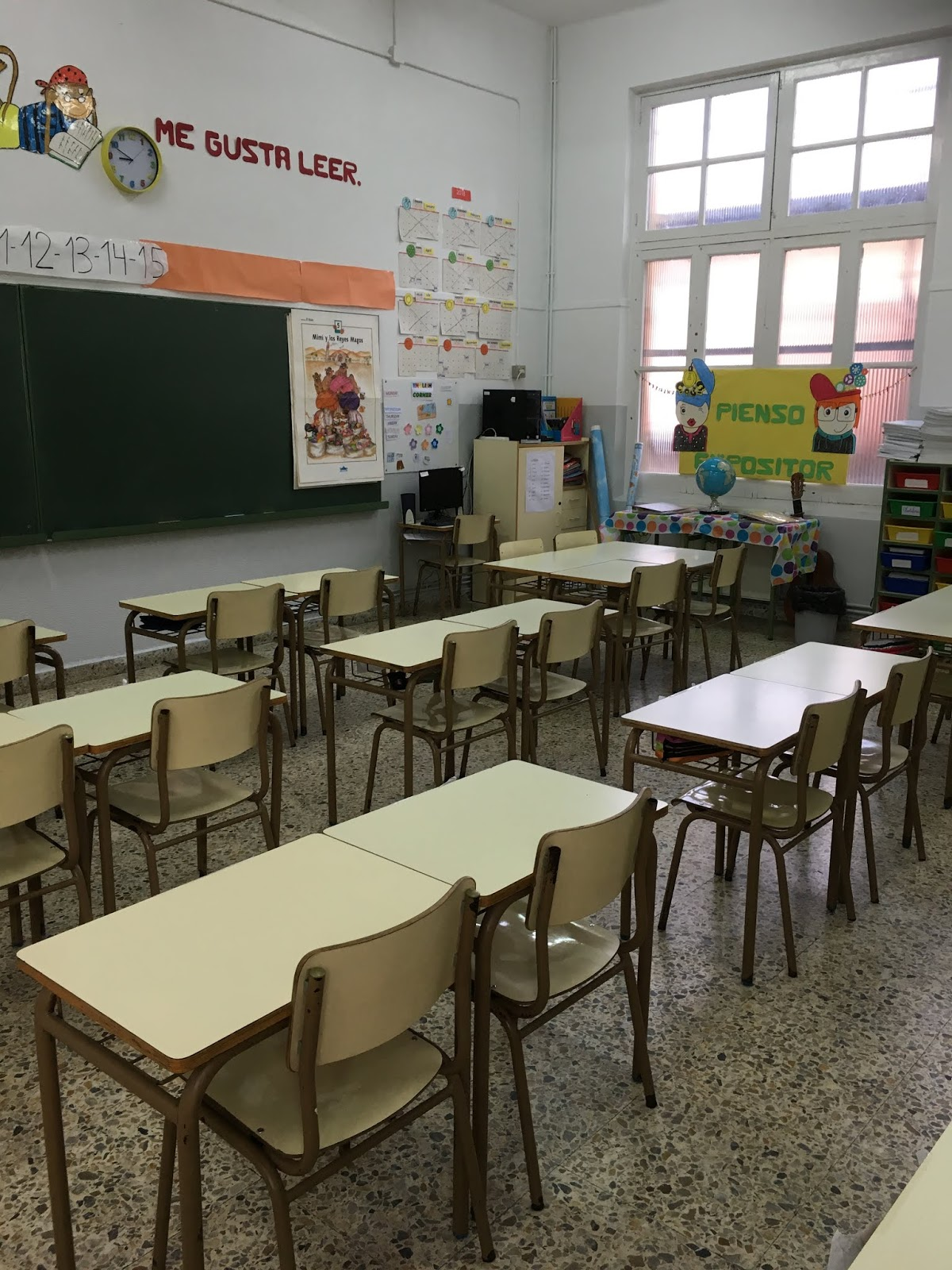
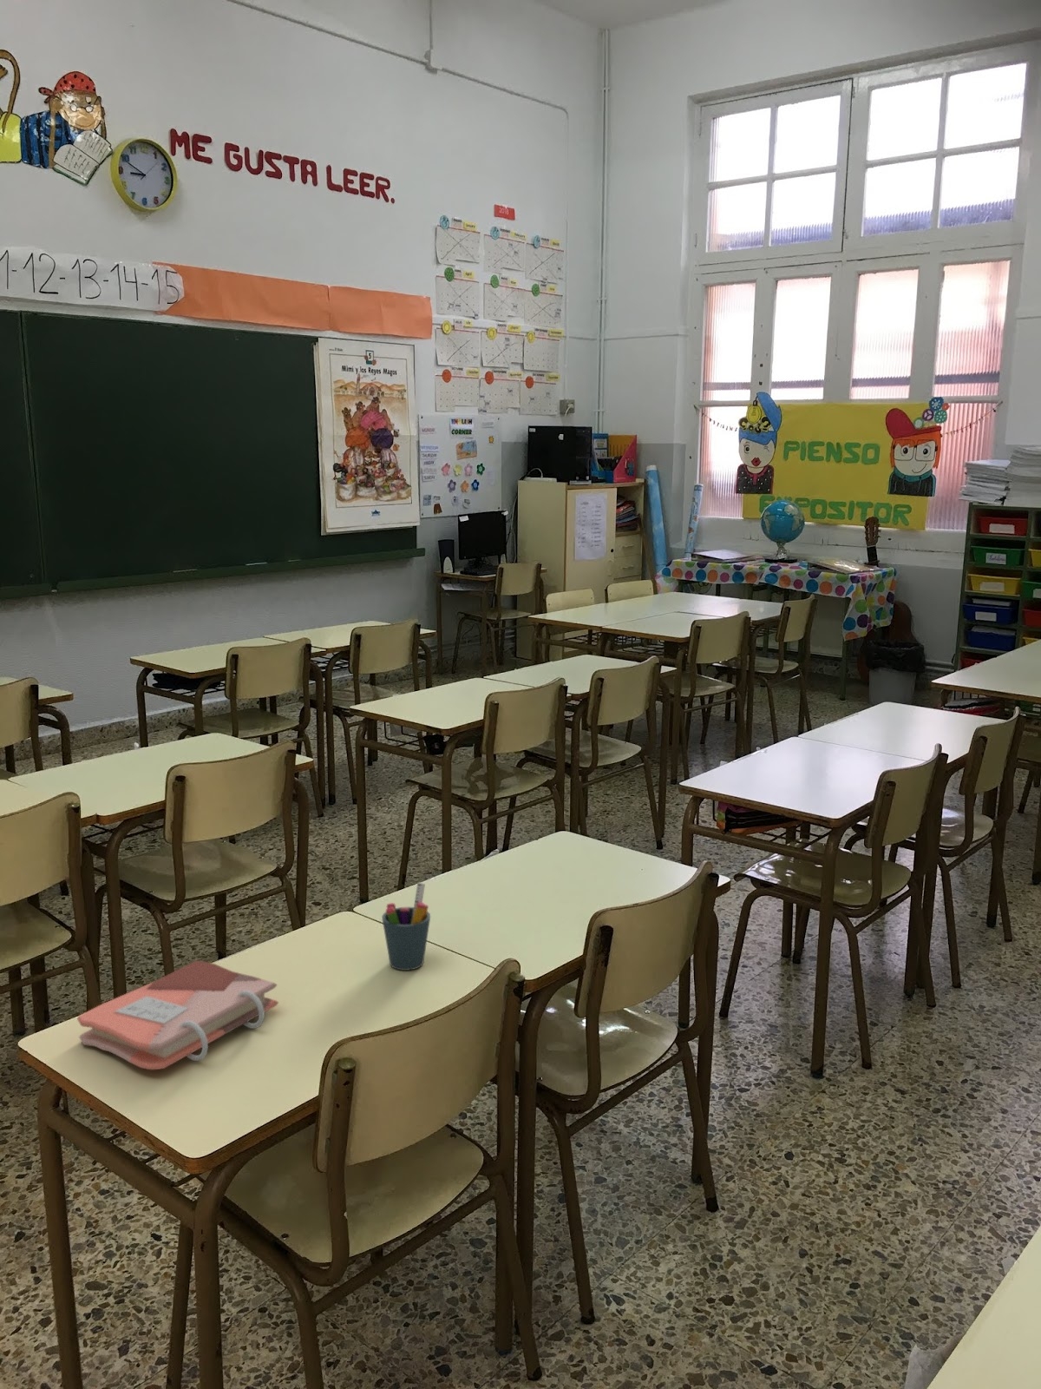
+ phonebook (180, 1006)
+ pen holder (406, 927)
